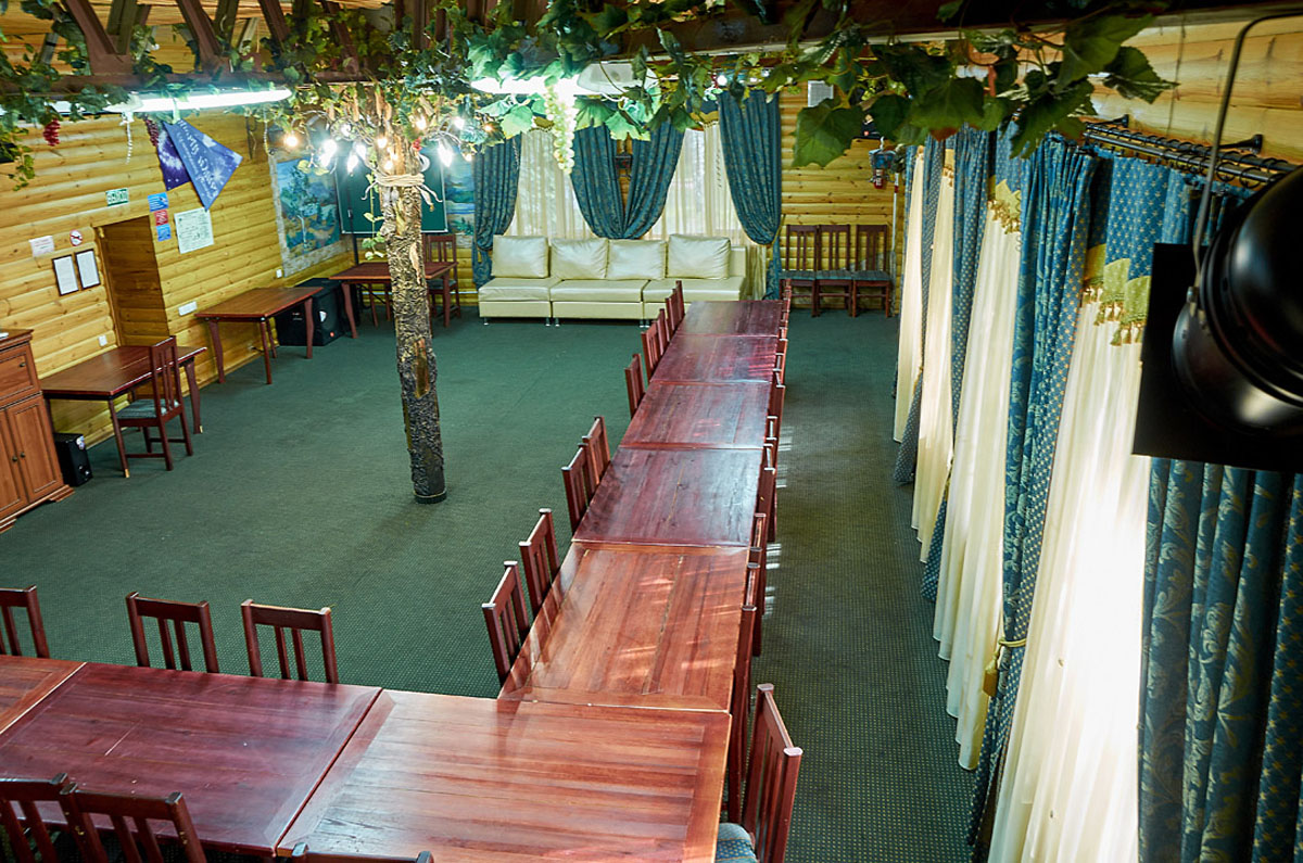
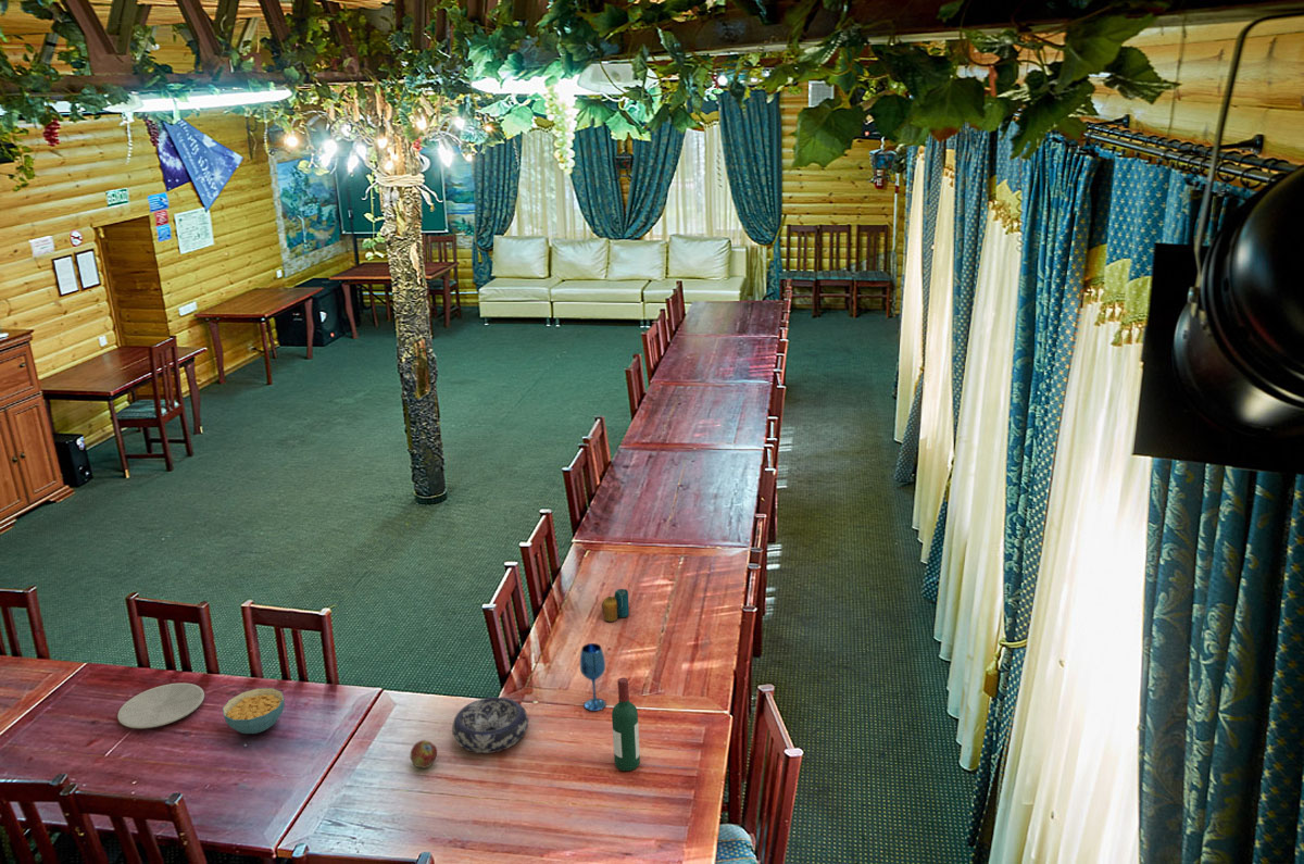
+ fruit (424, 754)
+ wine bottle (625, 722)
+ candle (611, 602)
+ cereal bowl (255, 715)
+ plate (162, 705)
+ decorative bowl (490, 725)
+ wineglass (592, 676)
